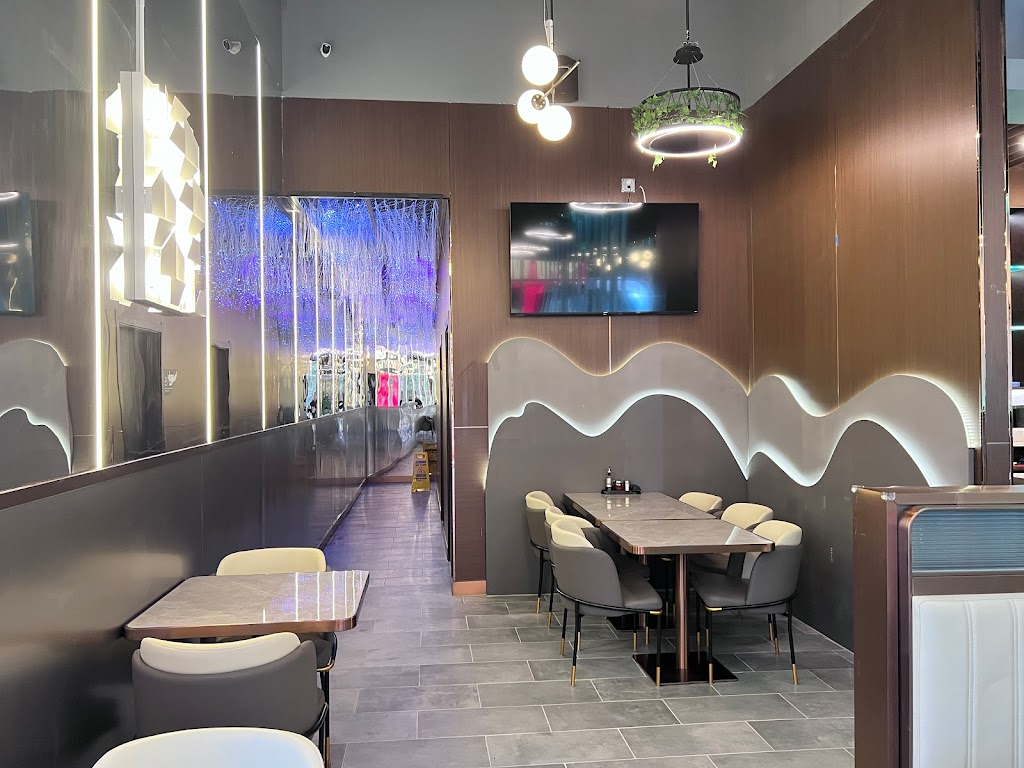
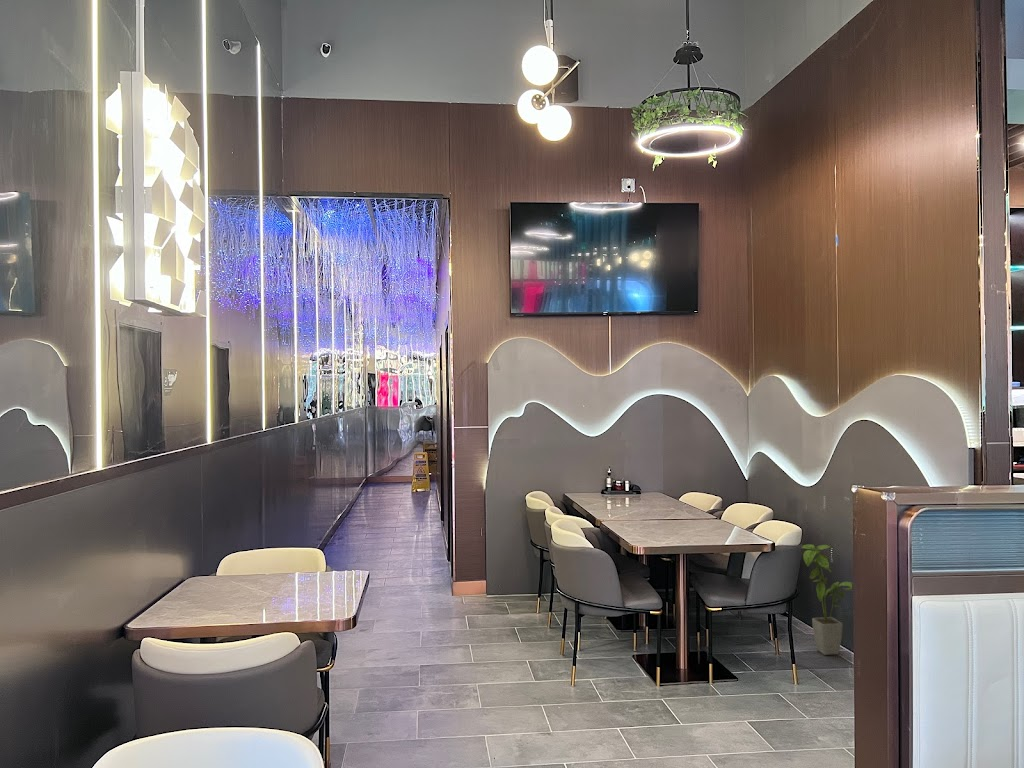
+ house plant (825, 600)
